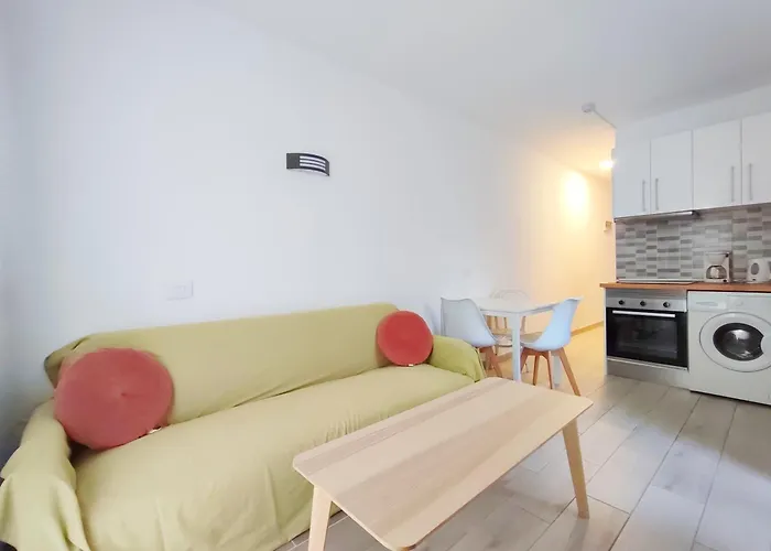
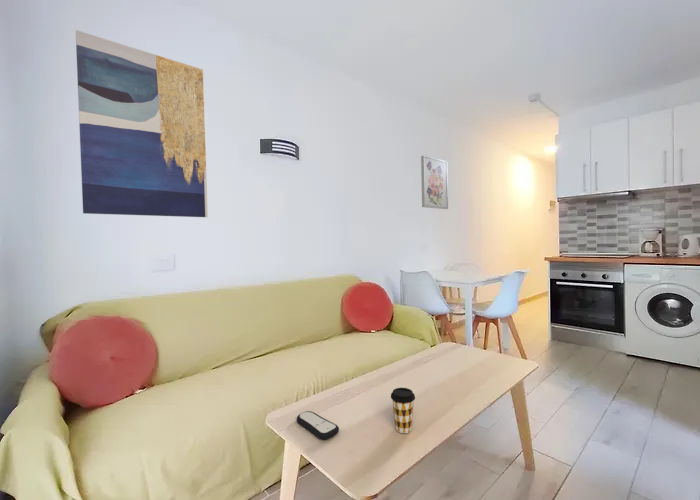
+ coffee cup (403, 410)
+ remote control (316, 423)
+ wall art (435, 183)
+ wall art (148, 134)
